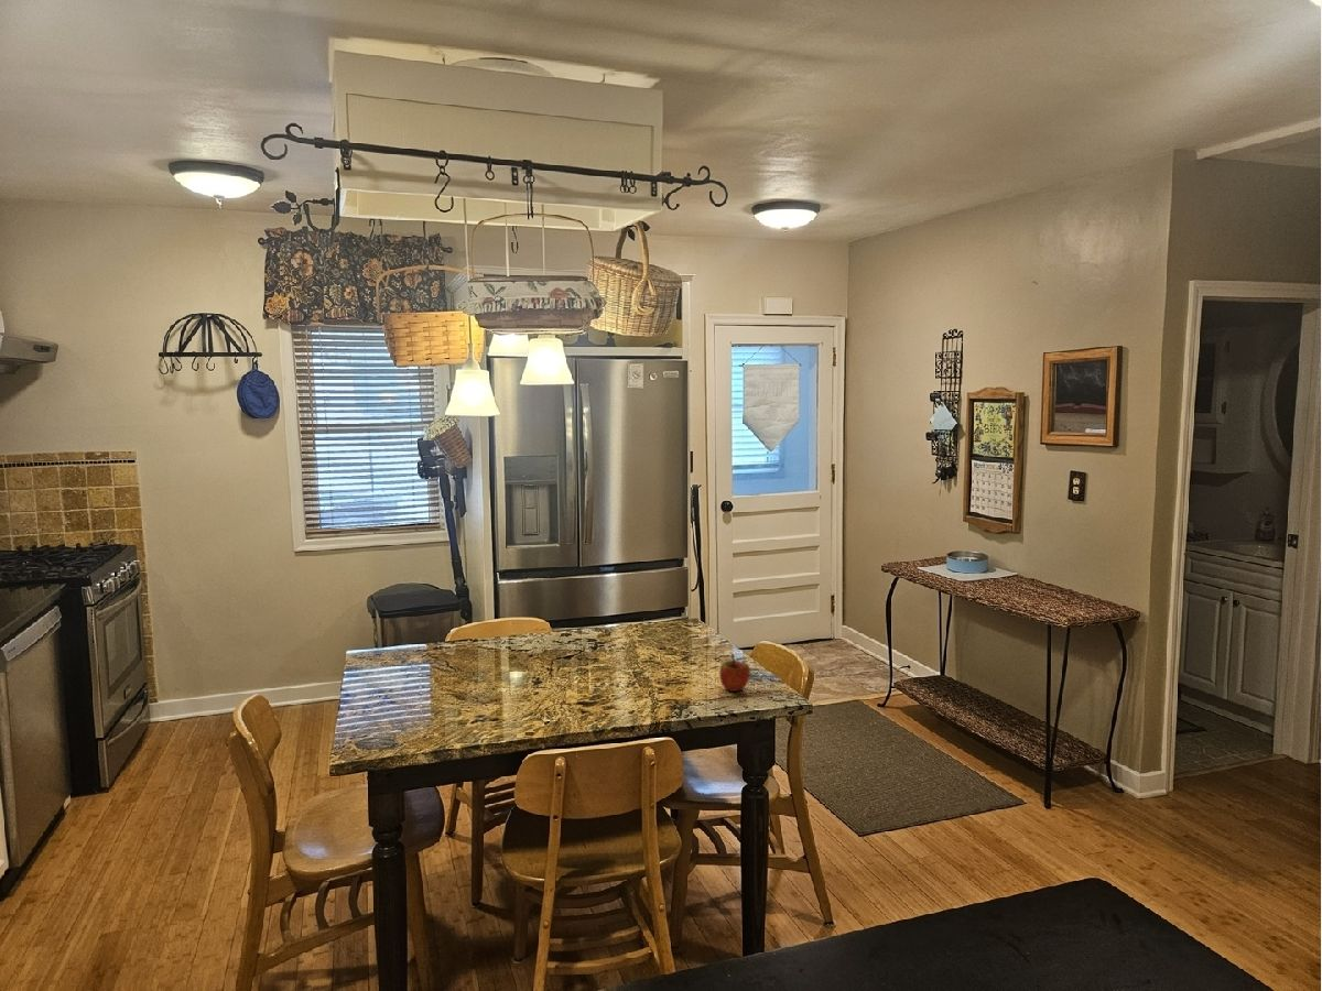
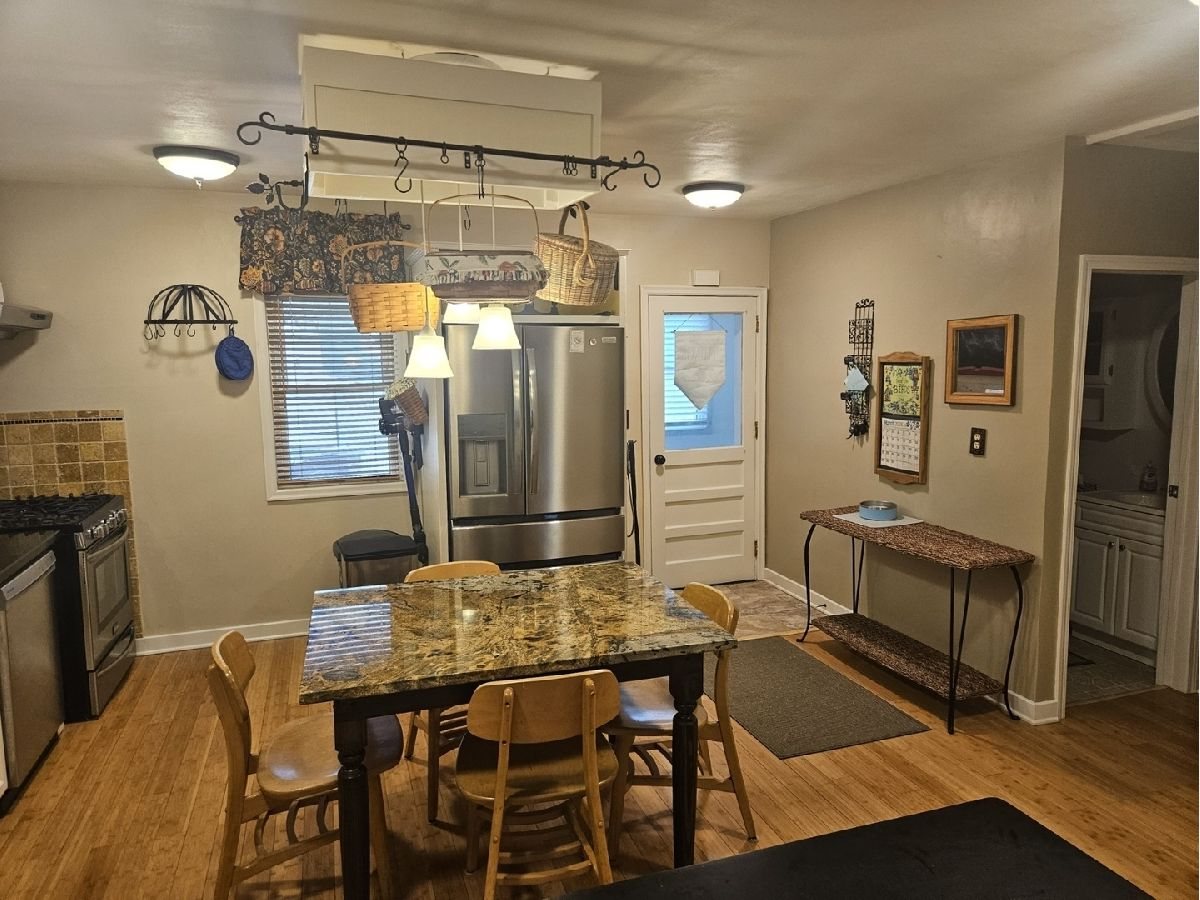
- apple (734, 671)
